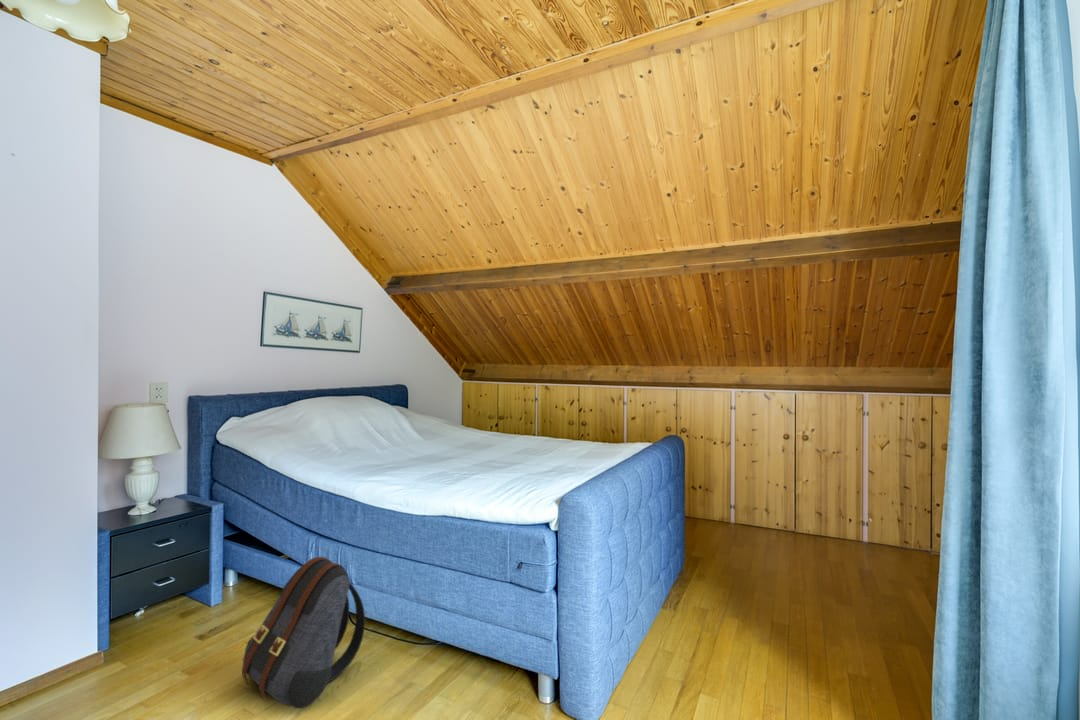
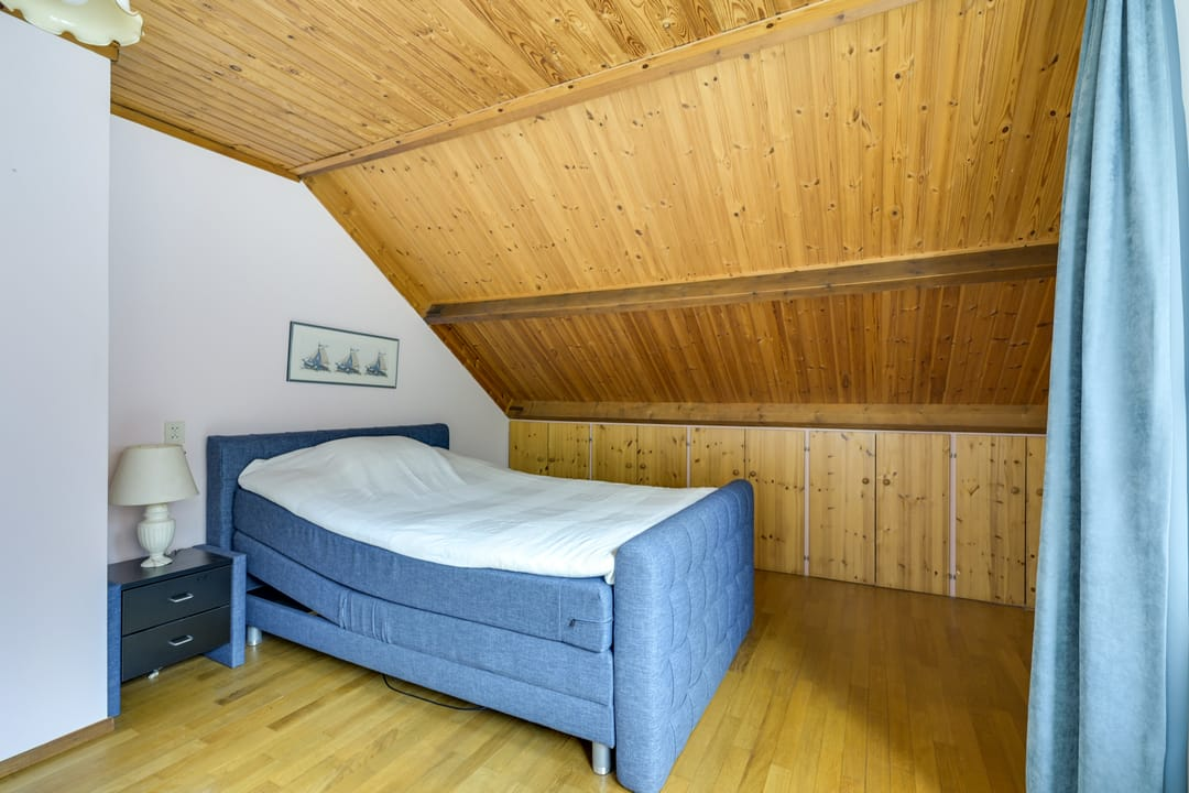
- backpack (307, 621)
